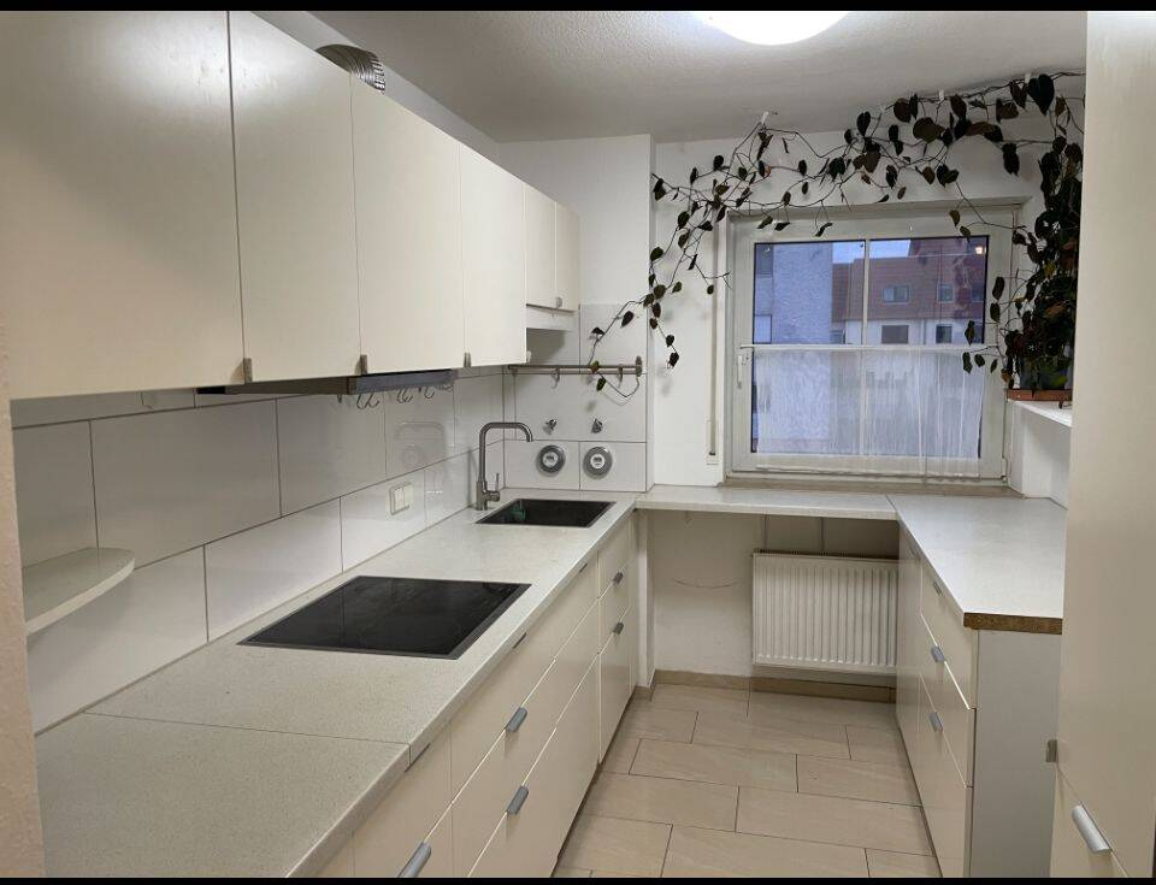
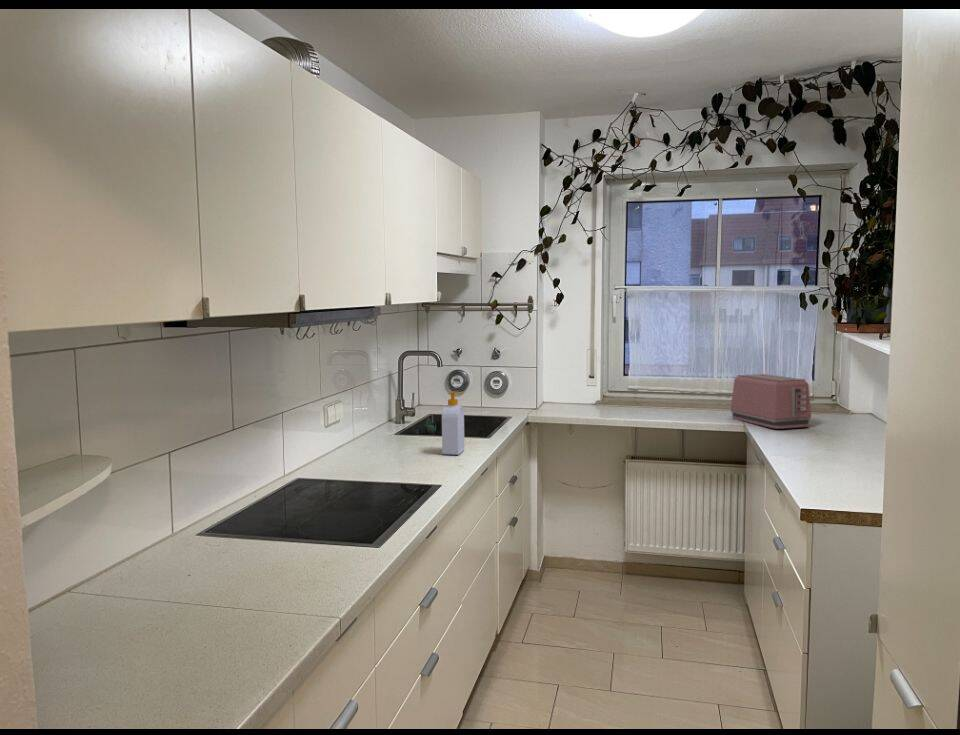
+ toaster (771, 400)
+ soap bottle (454, 422)
